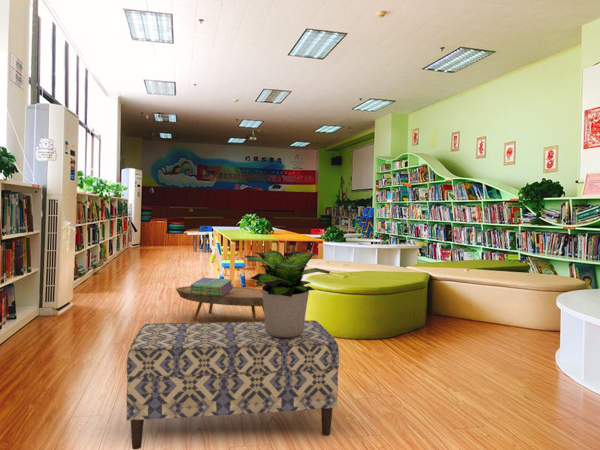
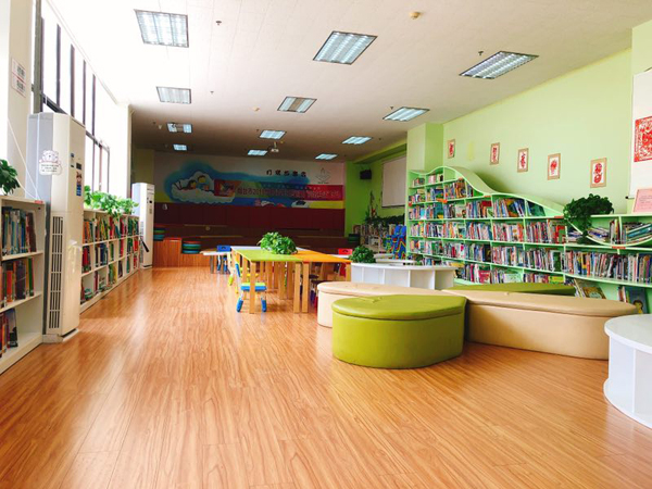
- coffee table (229, 304)
- potted plant (287, 294)
- stack of books (212, 288)
- bench (234, 377)
